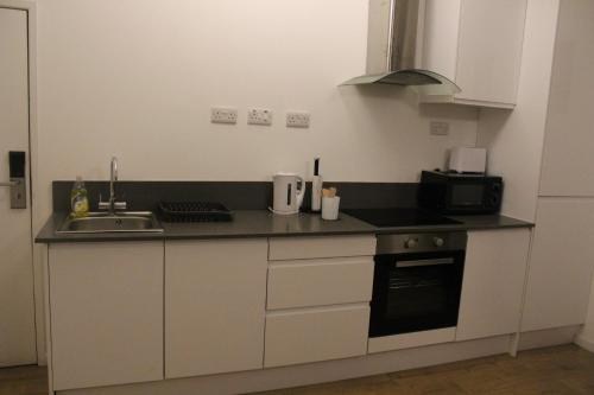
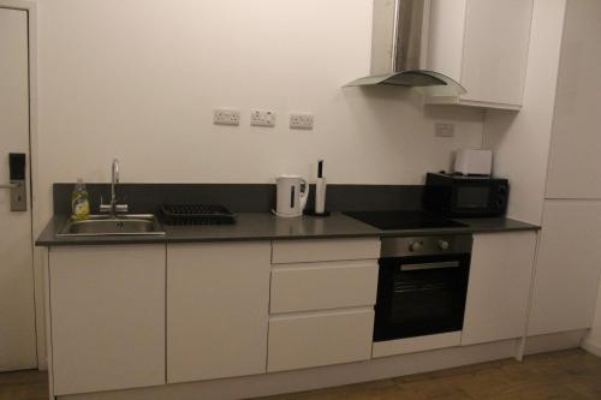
- utensil holder (326, 202)
